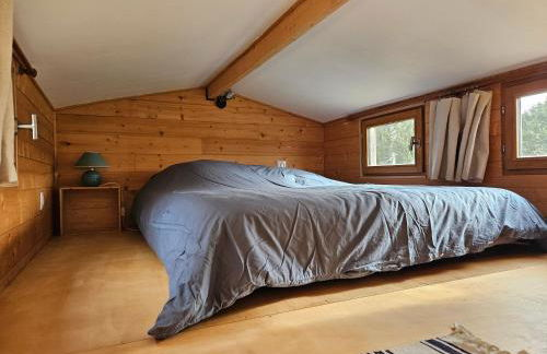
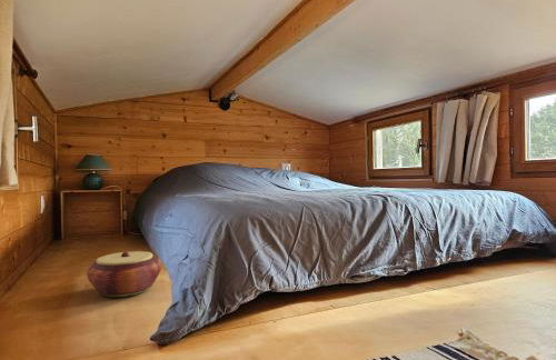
+ woven basket (126, 271)
